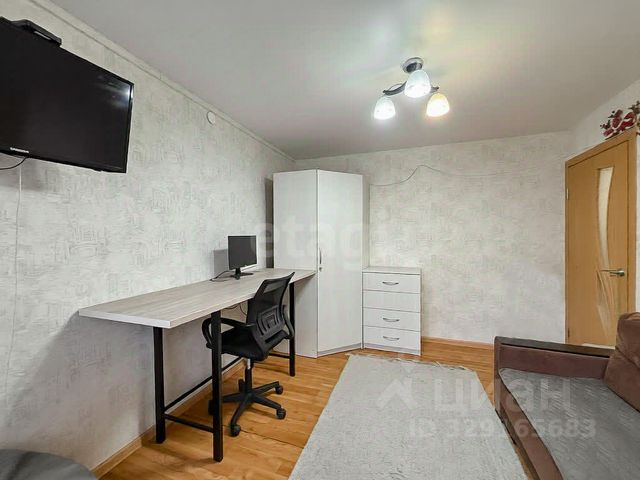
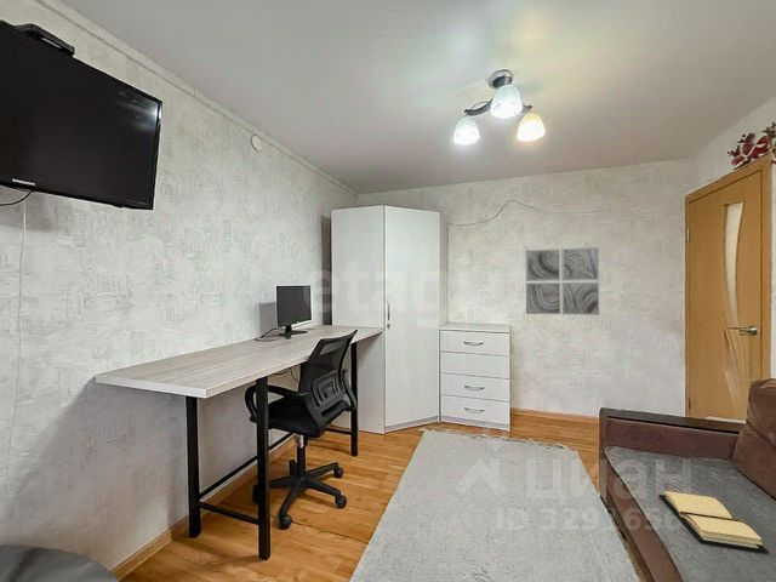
+ book (708, 515)
+ wall art (561, 280)
